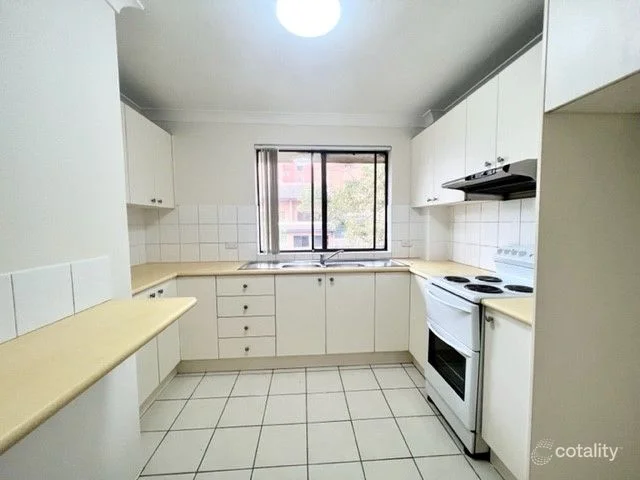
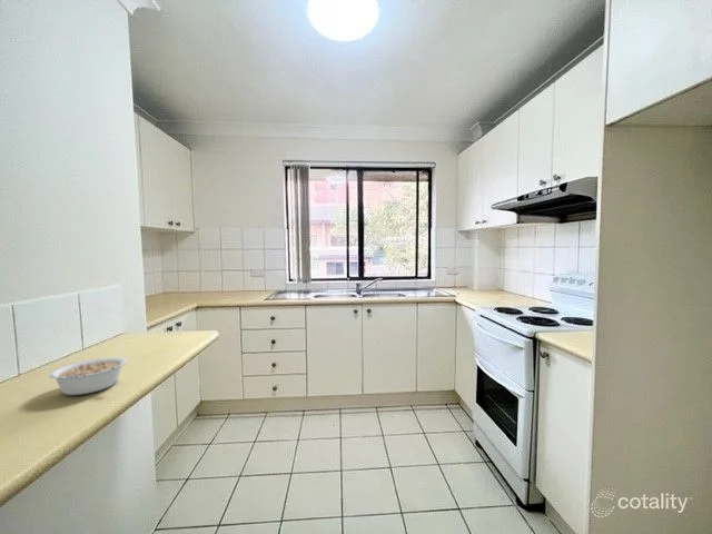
+ legume (92, 374)
